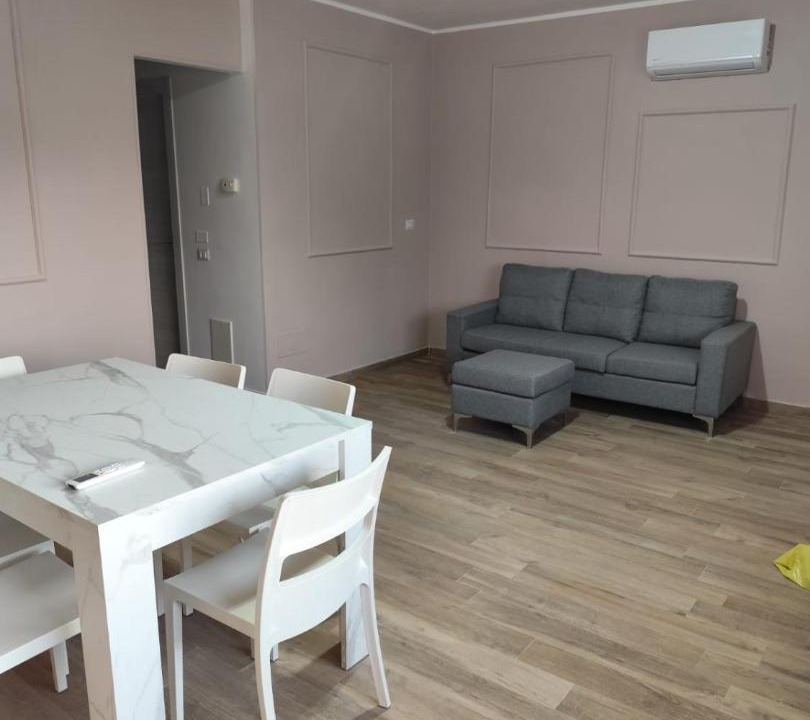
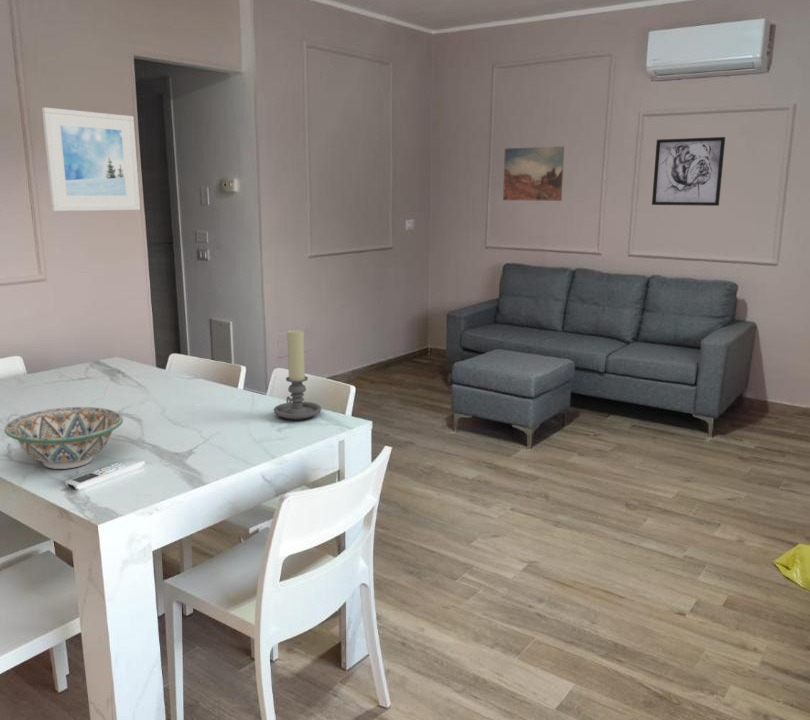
+ candle holder (295, 371)
+ wall art (532, 174)
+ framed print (94, 161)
+ wall art (687, 172)
+ decorative bowl (67, 441)
